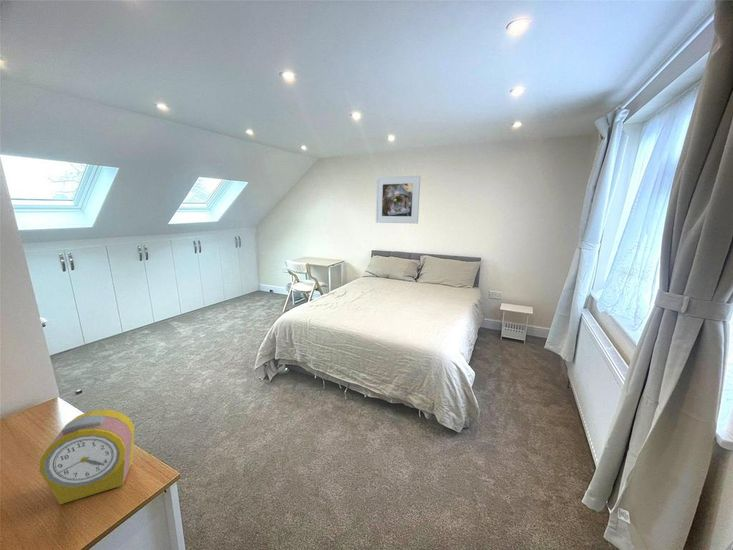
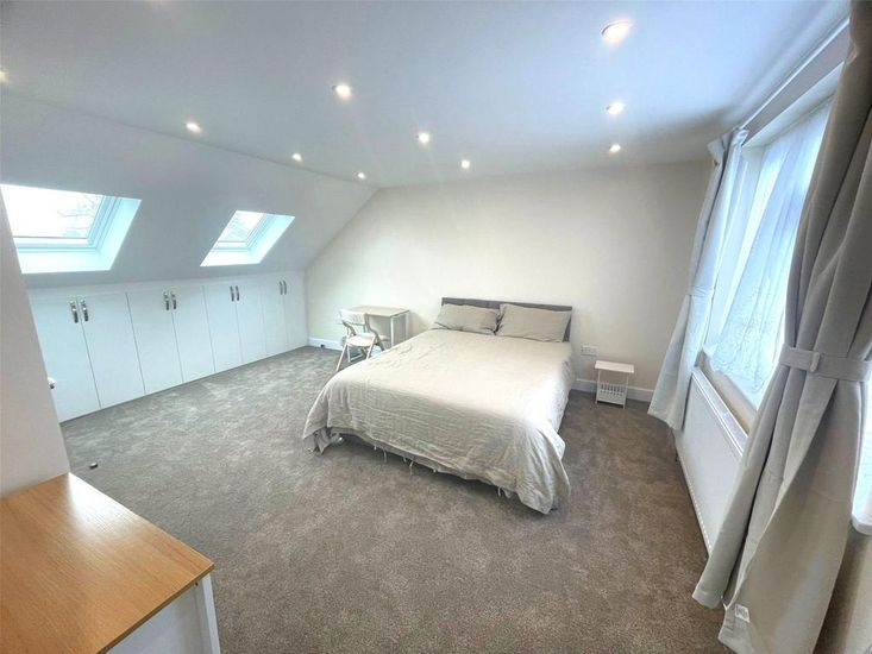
- alarm clock (91, 451)
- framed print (397, 200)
